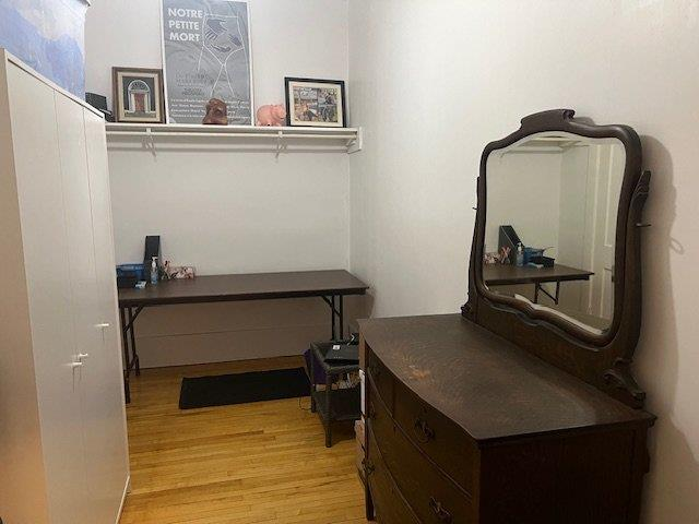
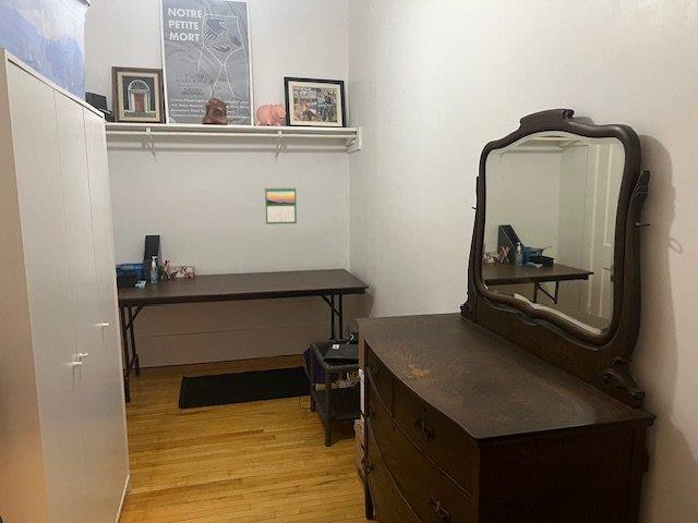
+ calendar (280, 205)
